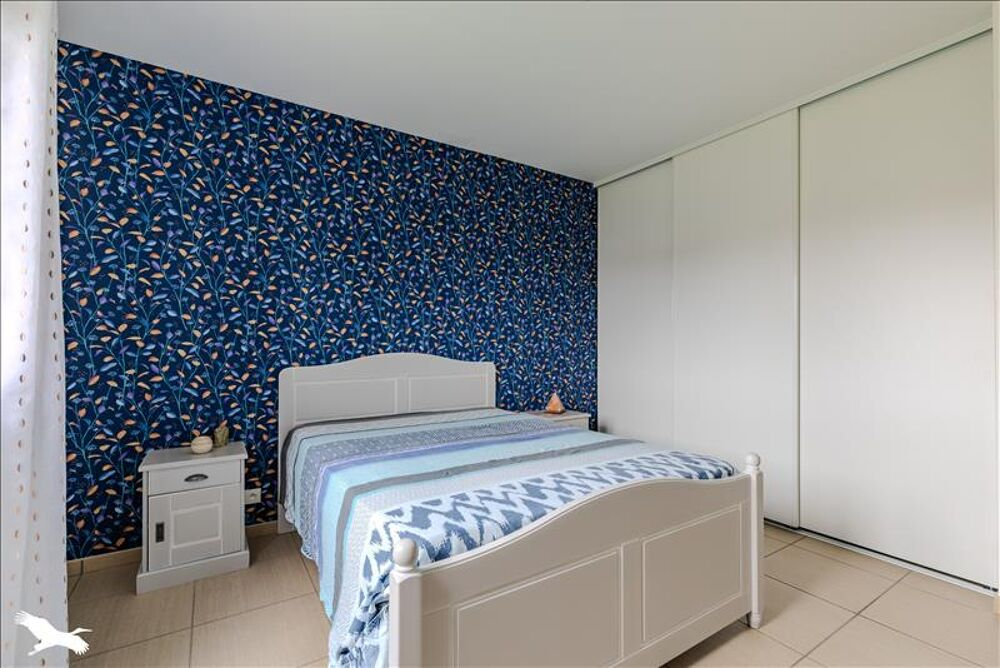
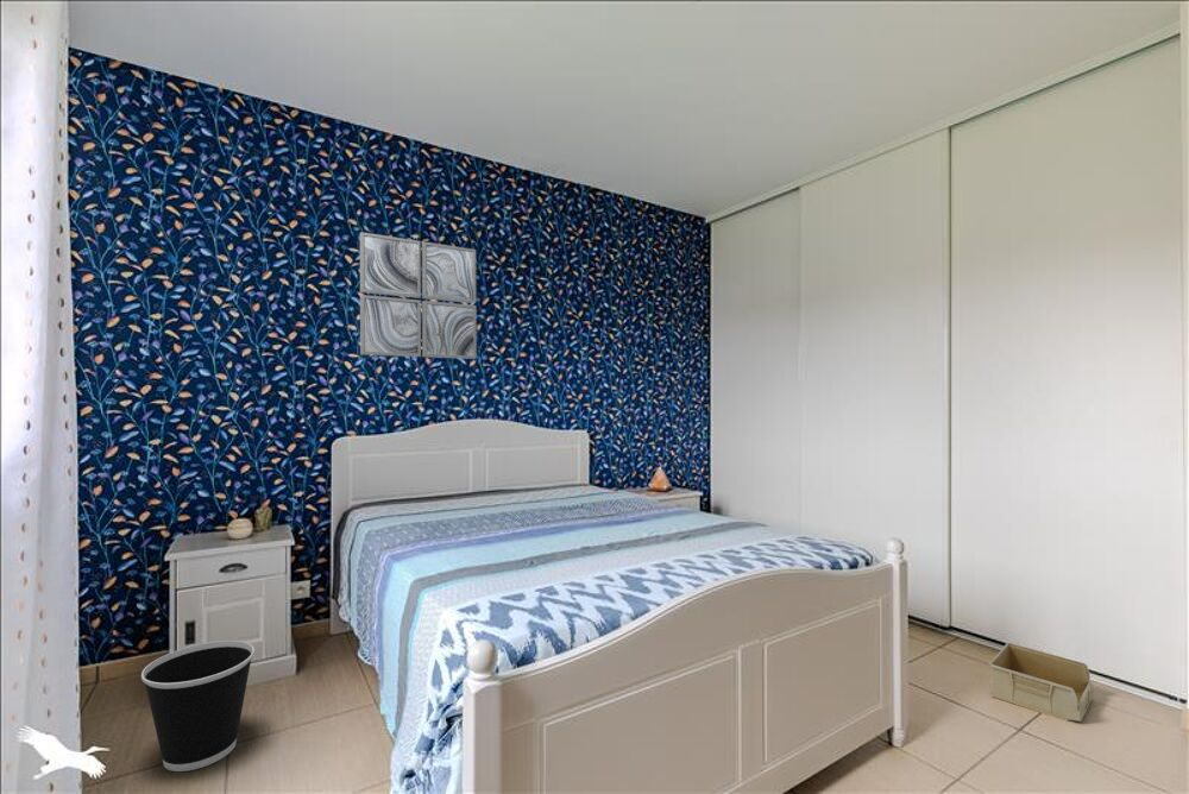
+ wall art (422, 297)
+ wastebasket (200, 706)
+ storage bin (1040, 680)
